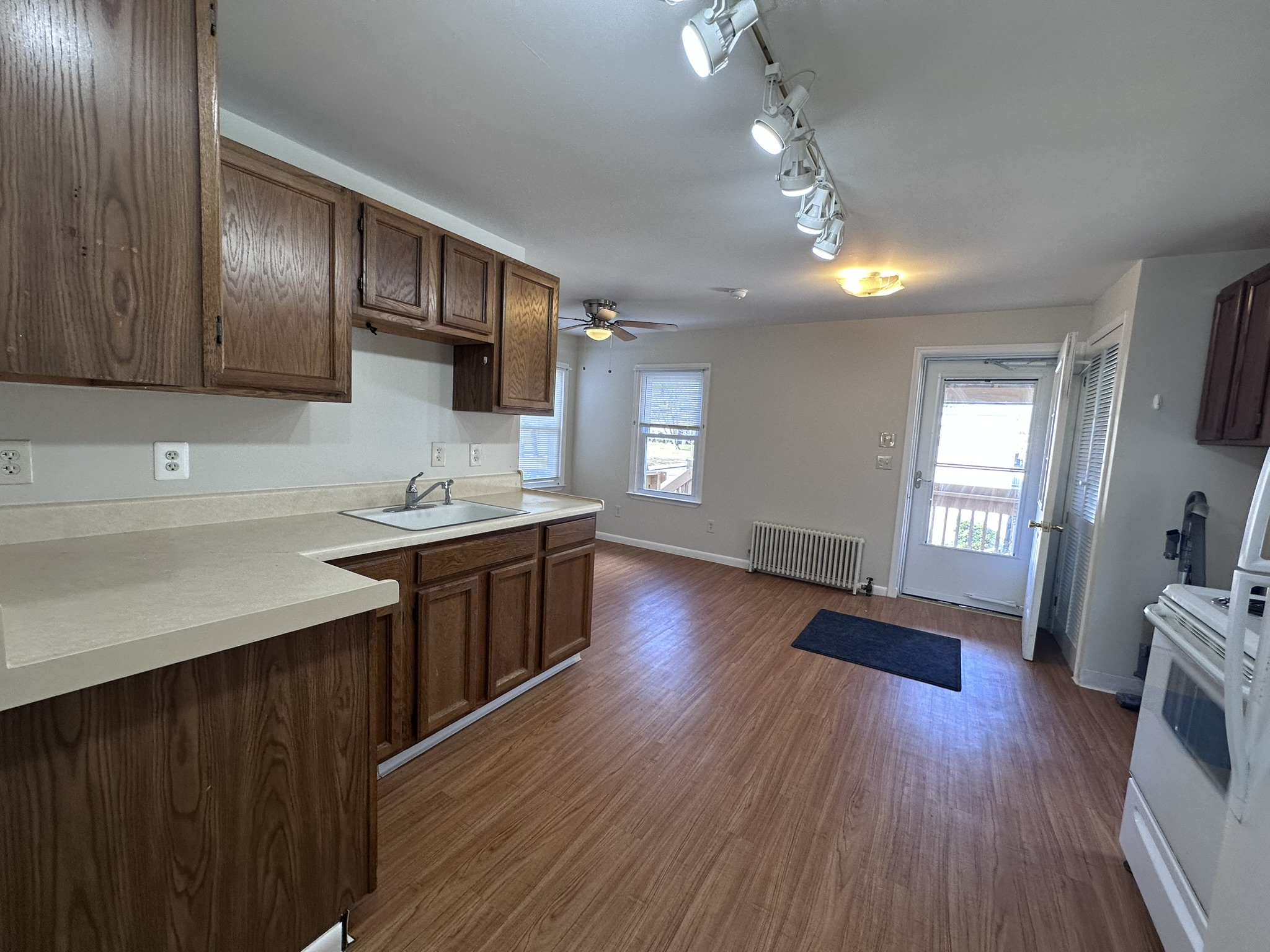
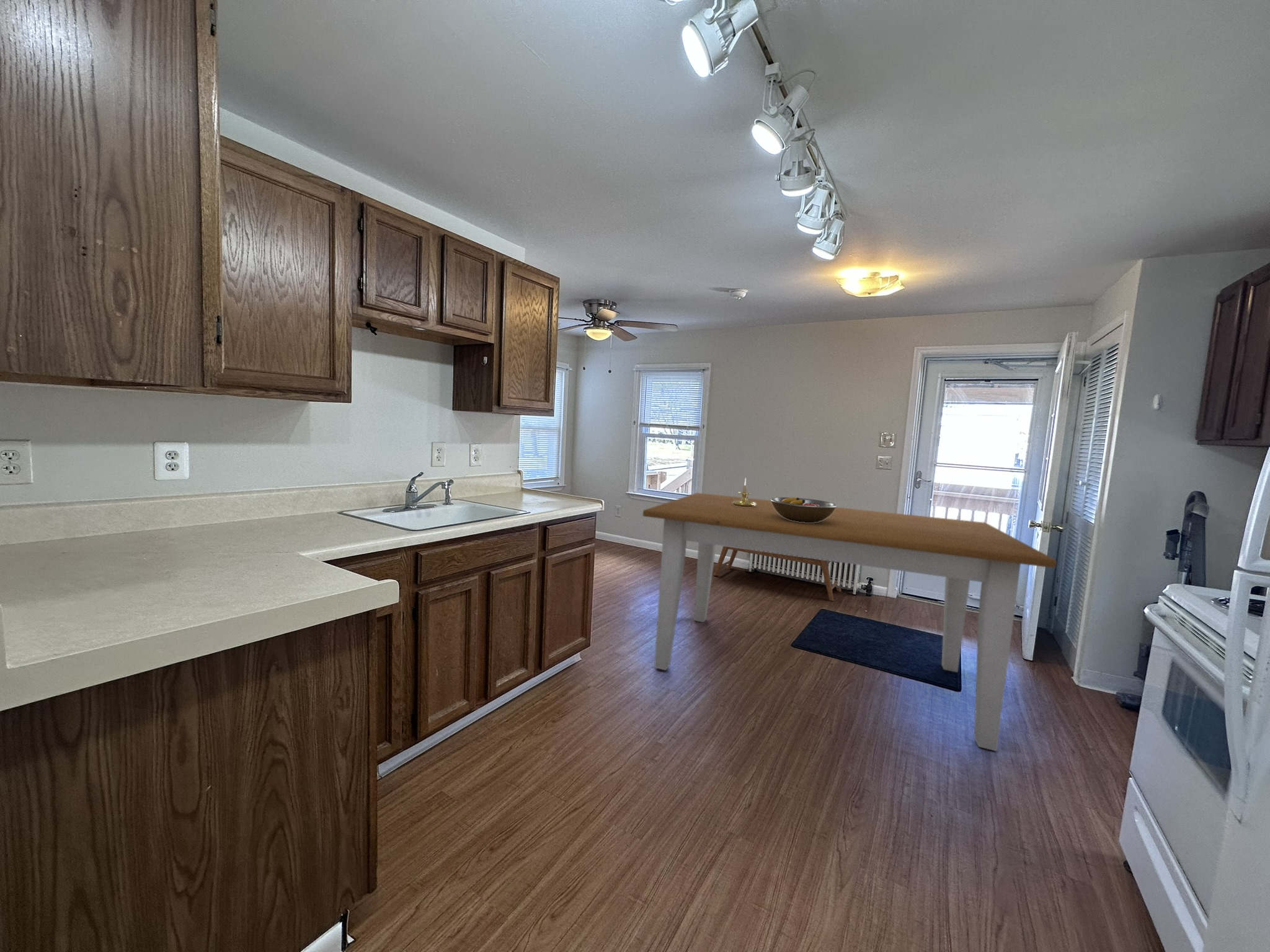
+ bench (778, 558)
+ candle holder (745, 491)
+ table (824, 560)
+ fruit bowl (802, 508)
